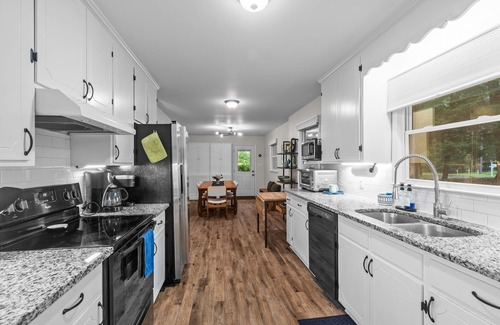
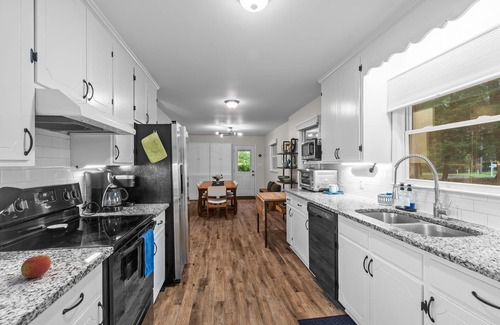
+ apple (36, 265)
